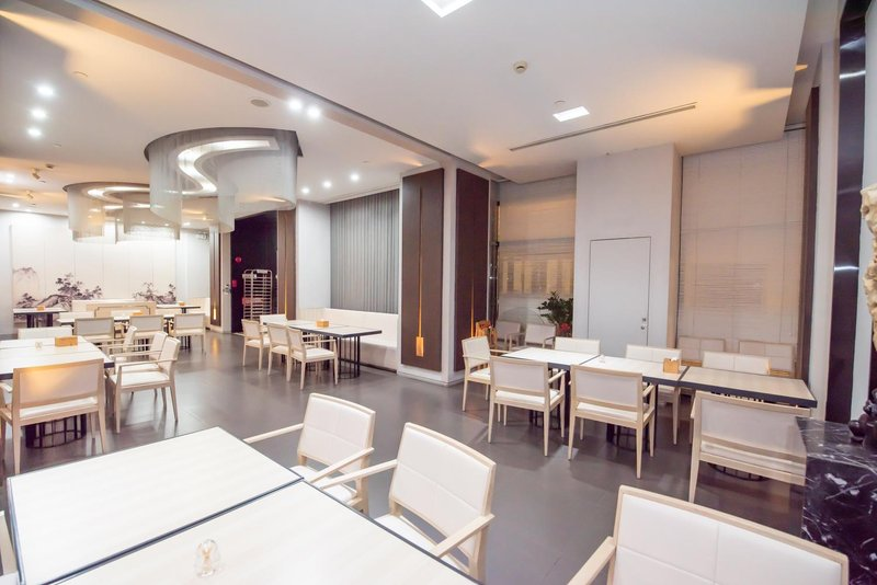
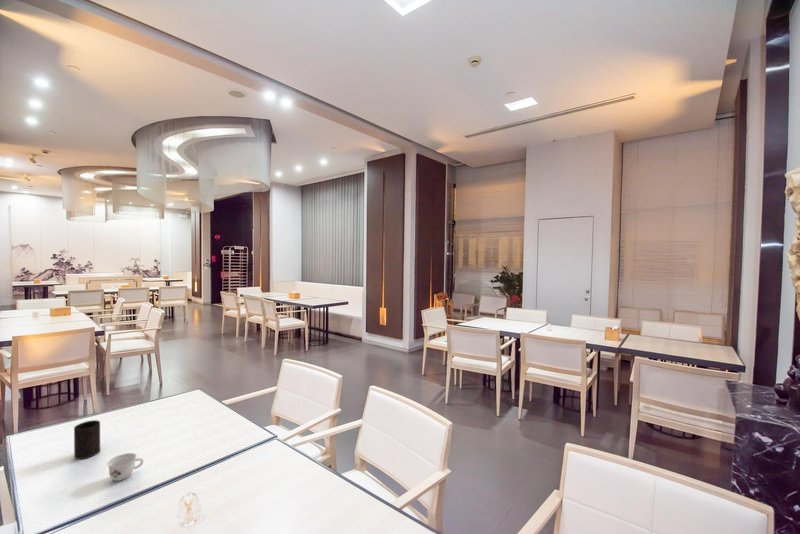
+ teacup (124, 467)
+ cup (87, 439)
